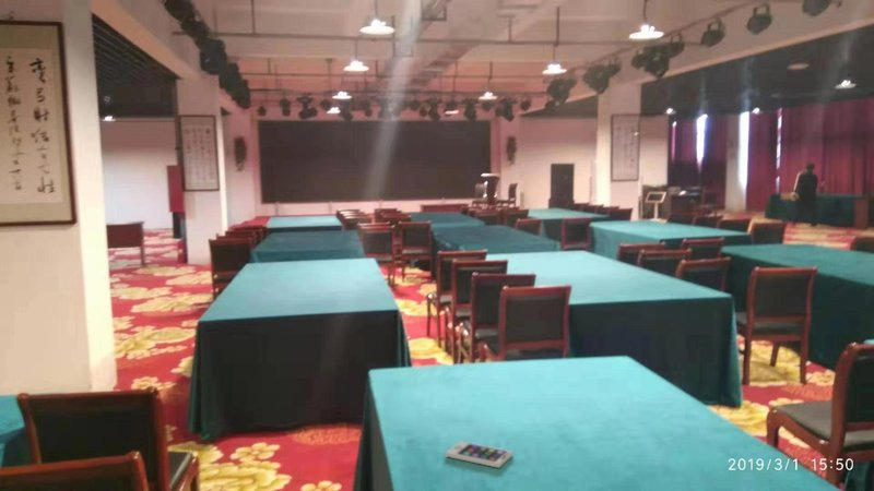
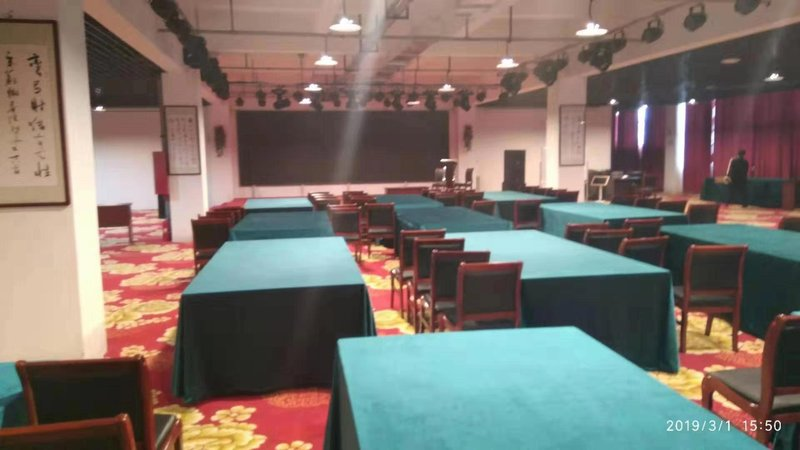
- smartphone (479, 453)
